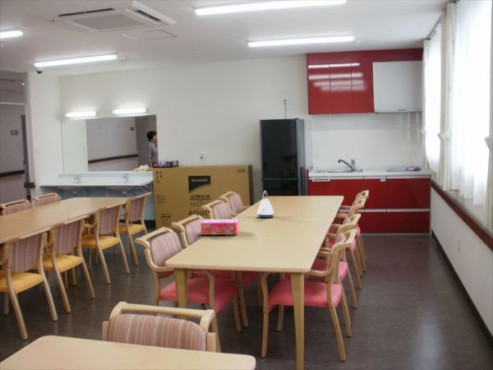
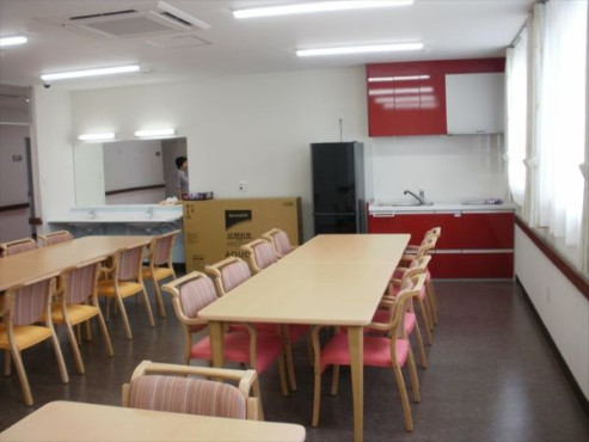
- tissue box (220, 226)
- kettle (265, 204)
